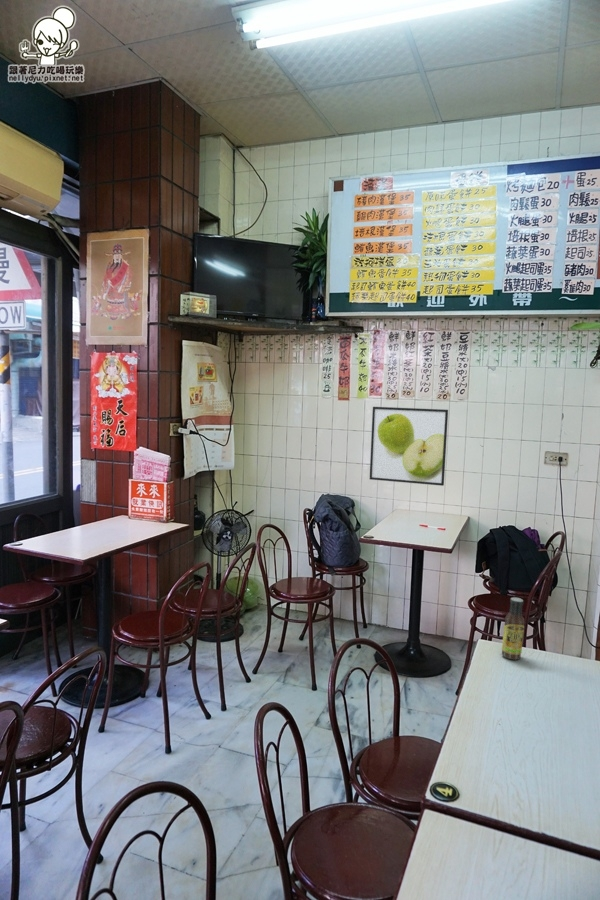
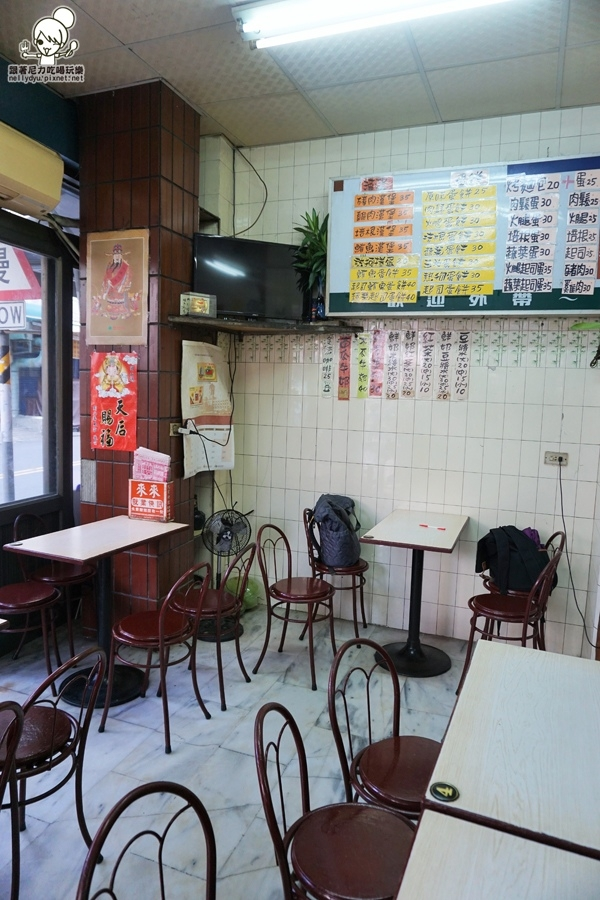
- sauce bottle (513, 628)
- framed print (407, 445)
